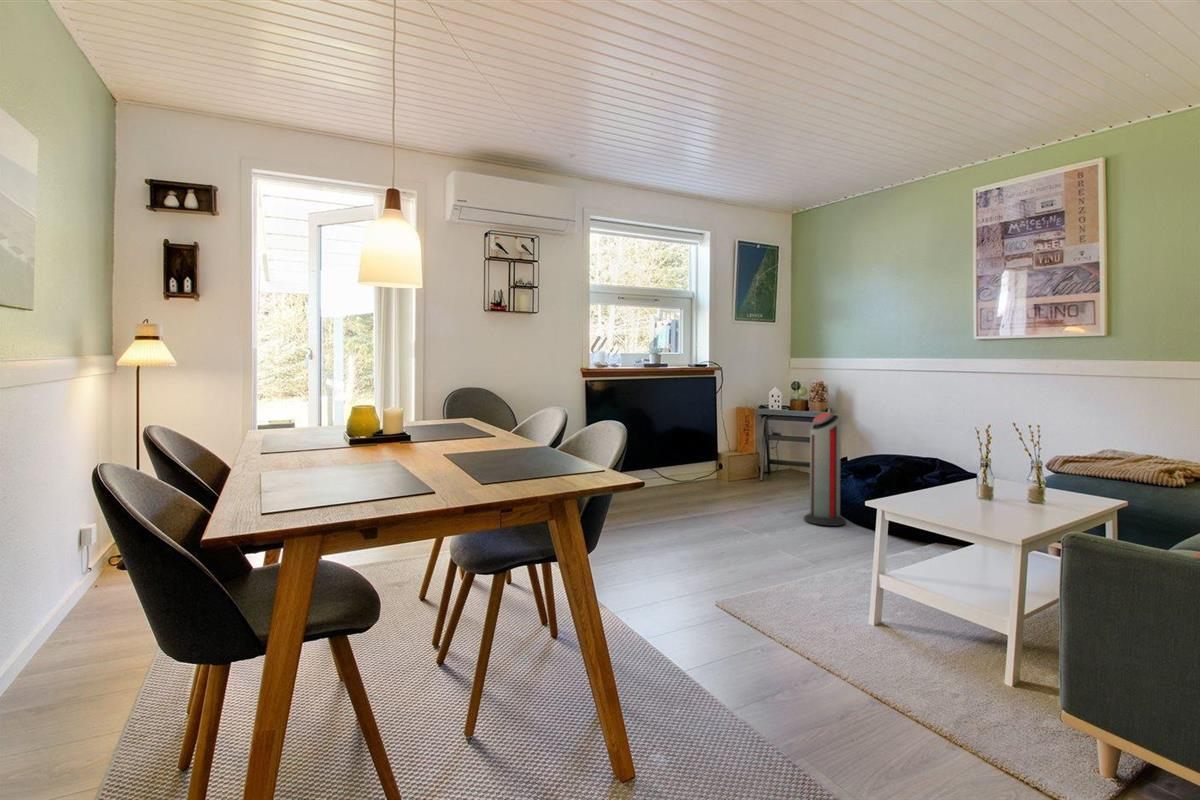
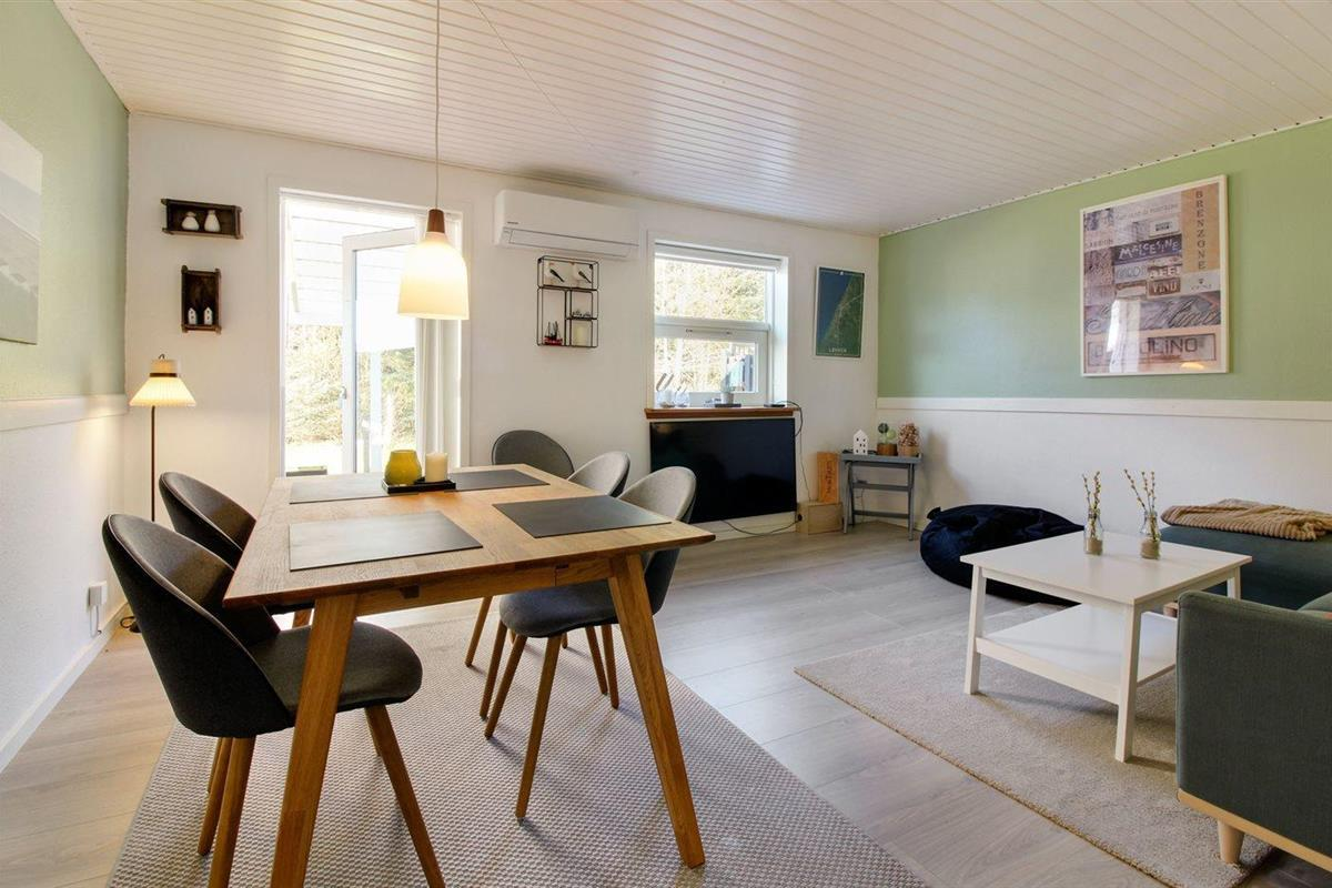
- air purifier (825, 466)
